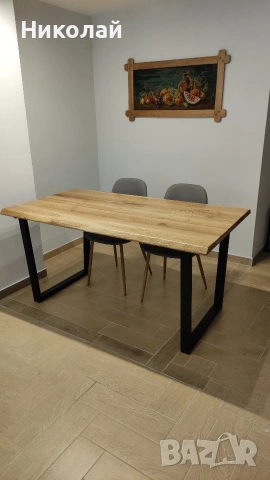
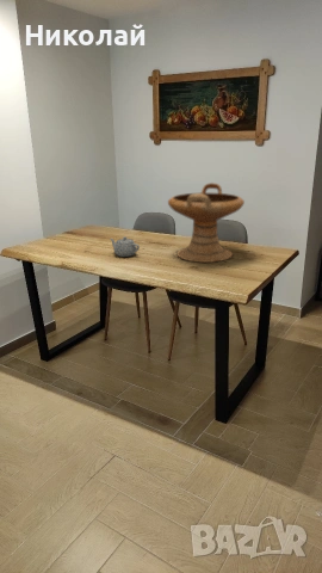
+ decorative bowl (205, 222)
+ teapot (124, 245)
